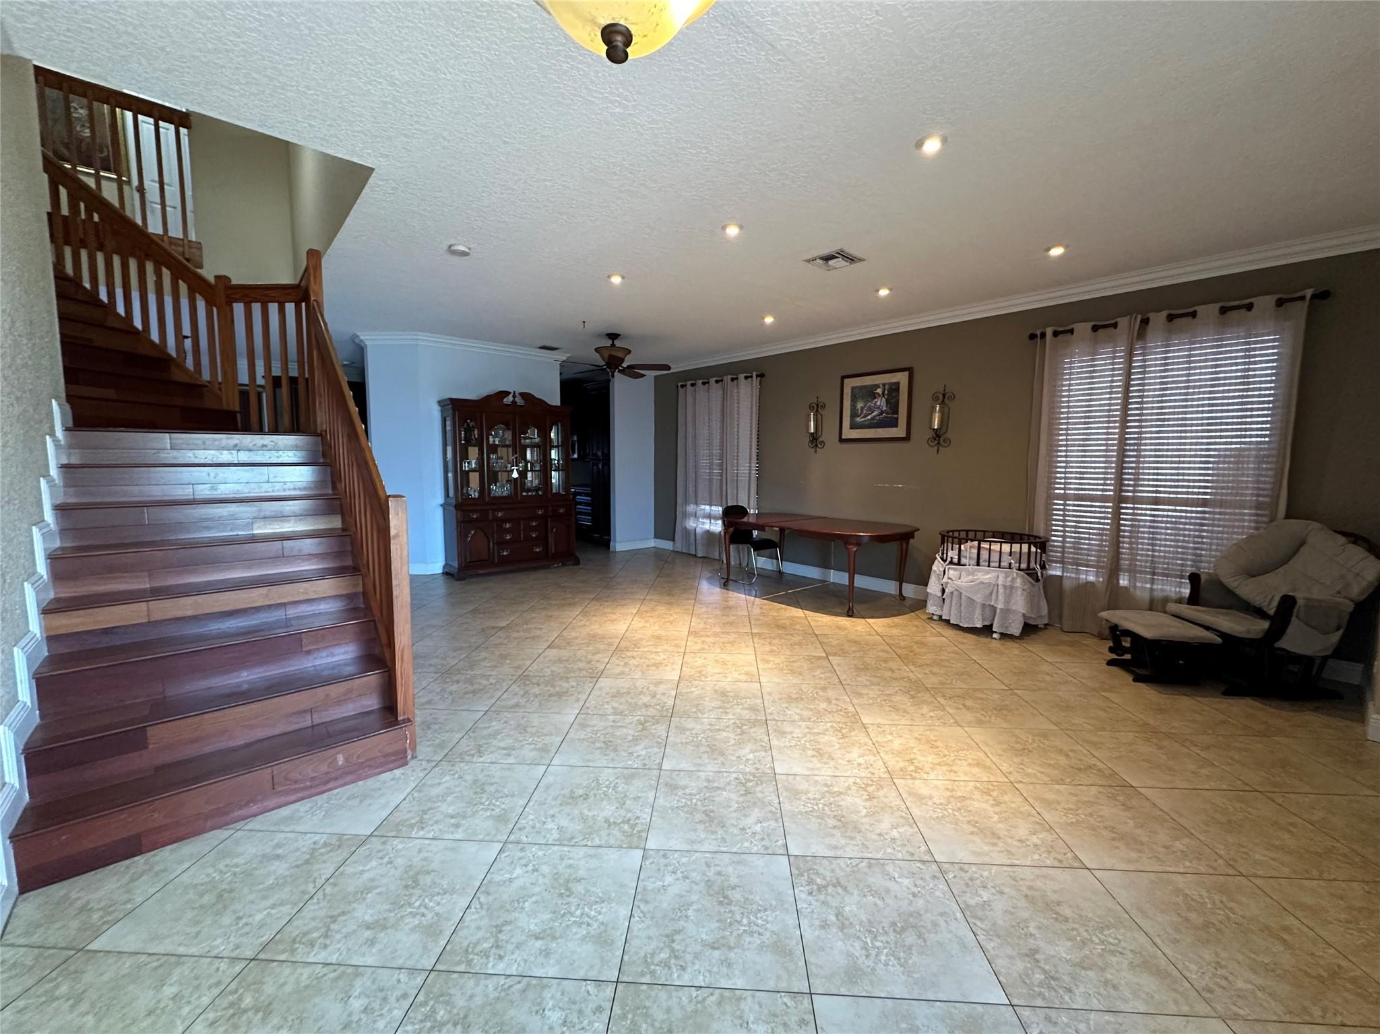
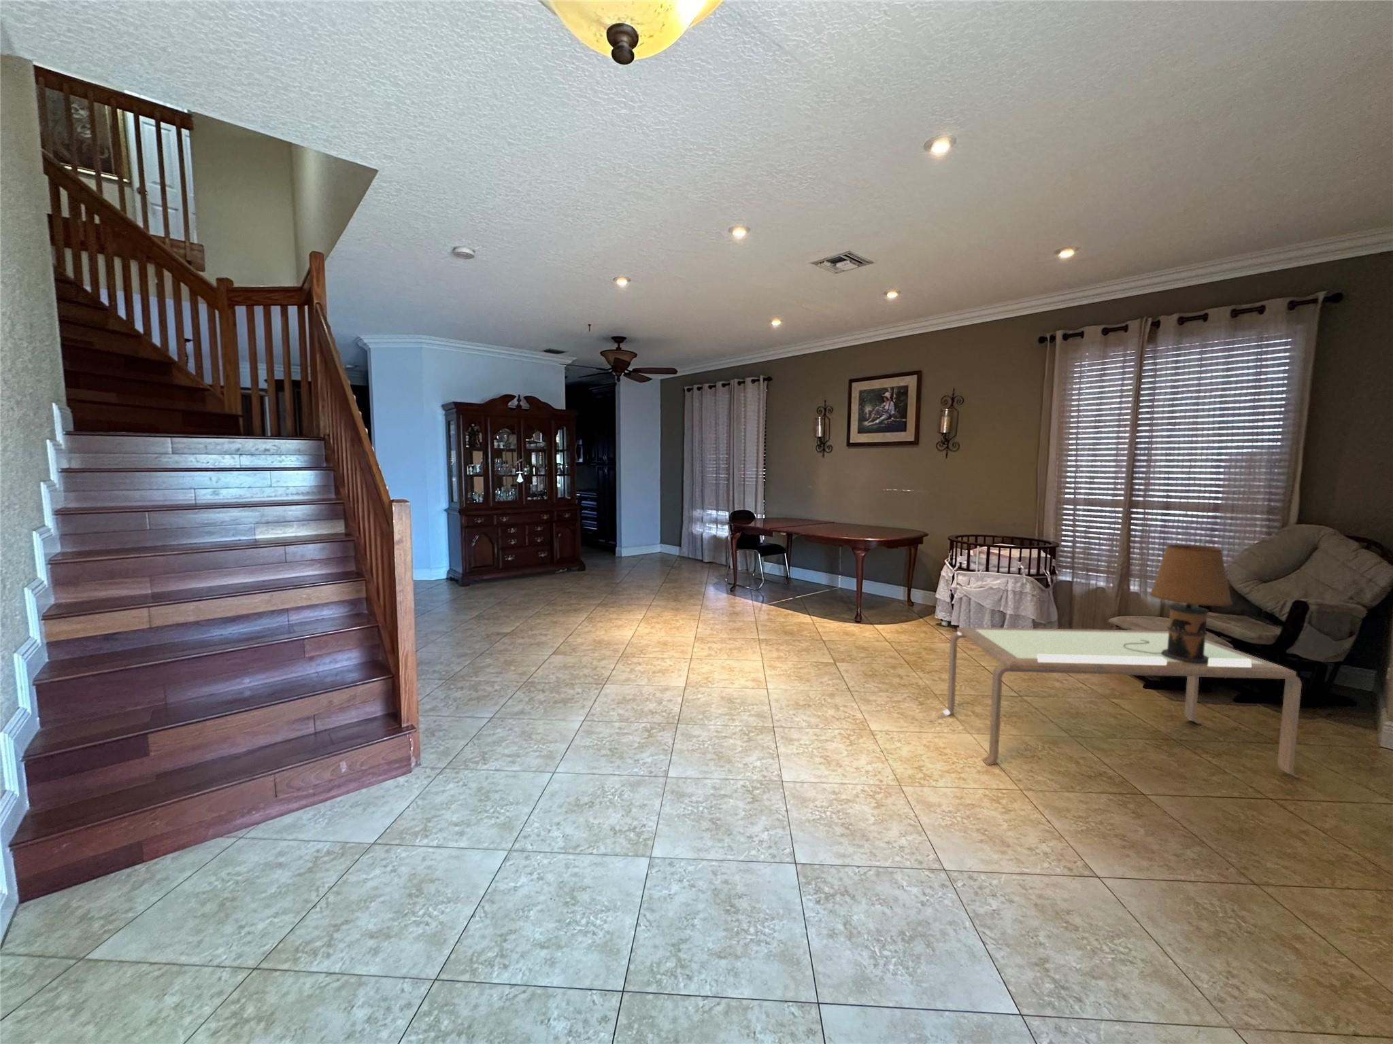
+ table lamp (1176, 599)
+ coffee table (1101, 673)
